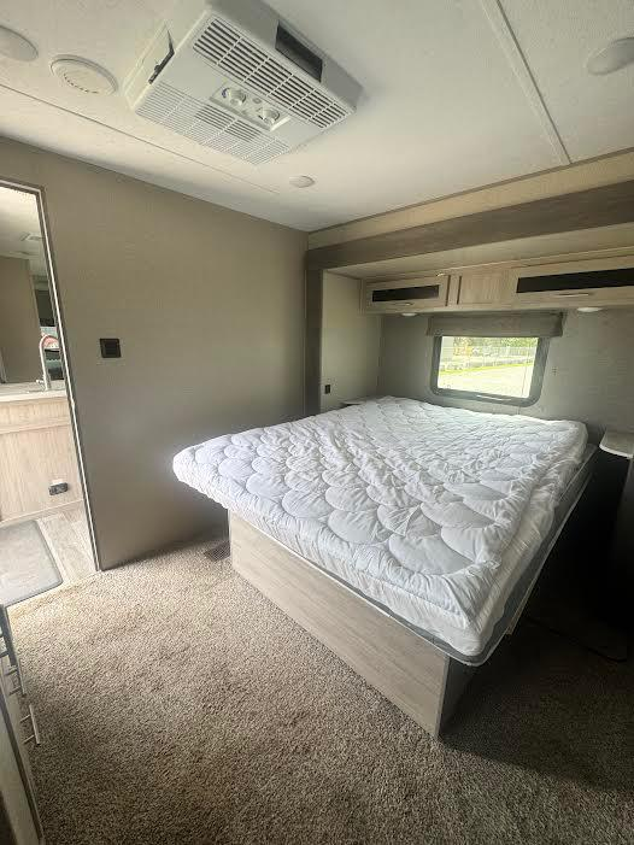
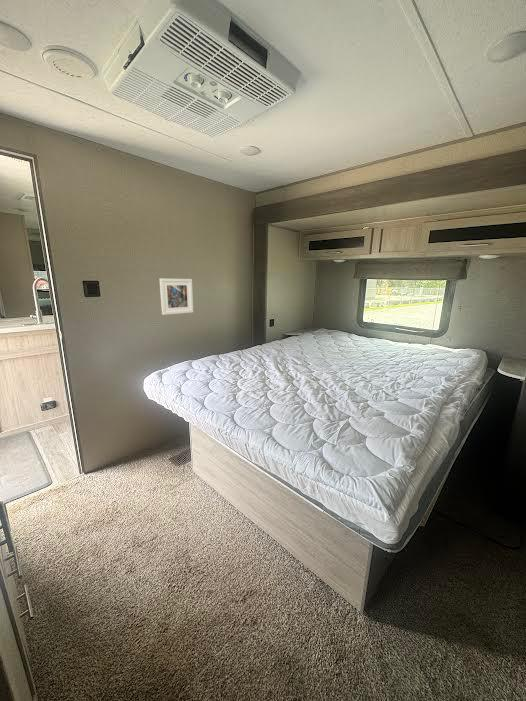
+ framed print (177, 296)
